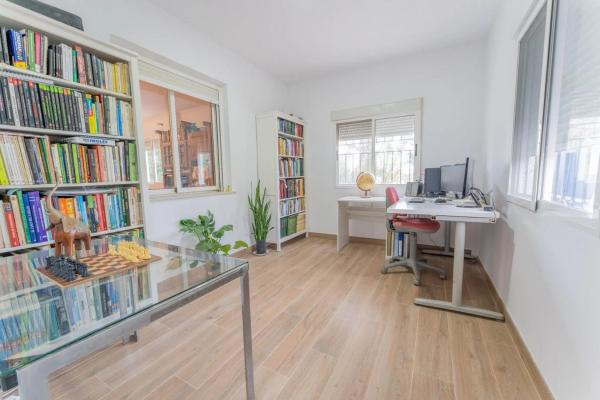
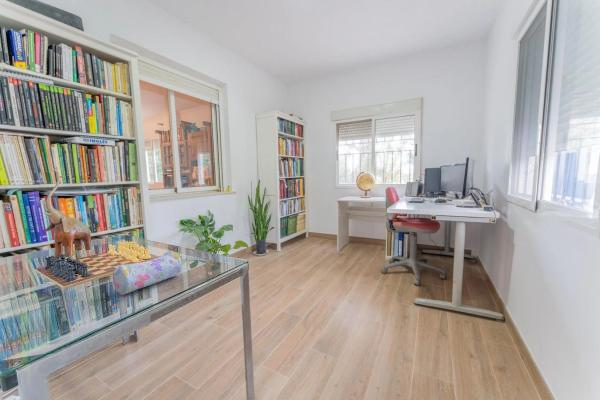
+ pencil case (150, 271)
